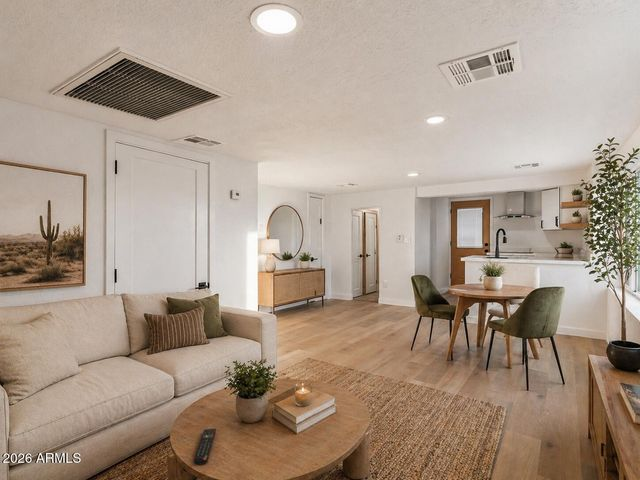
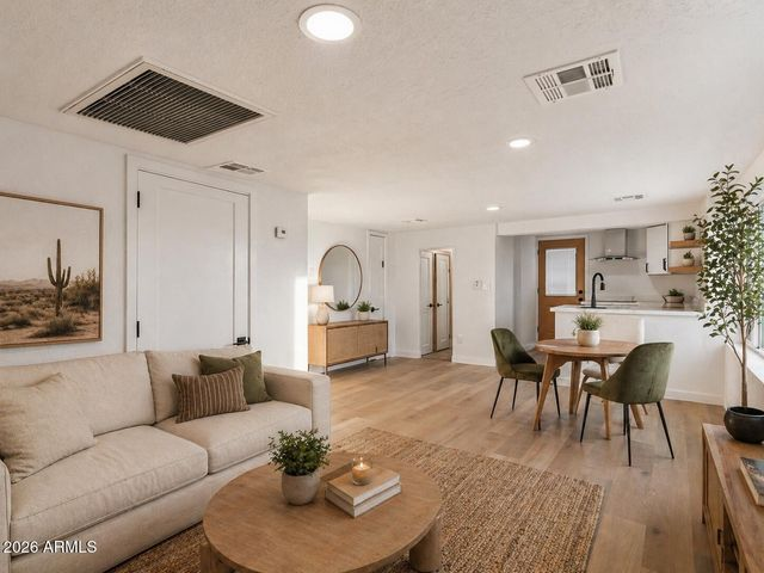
- remote control (205, 445)
